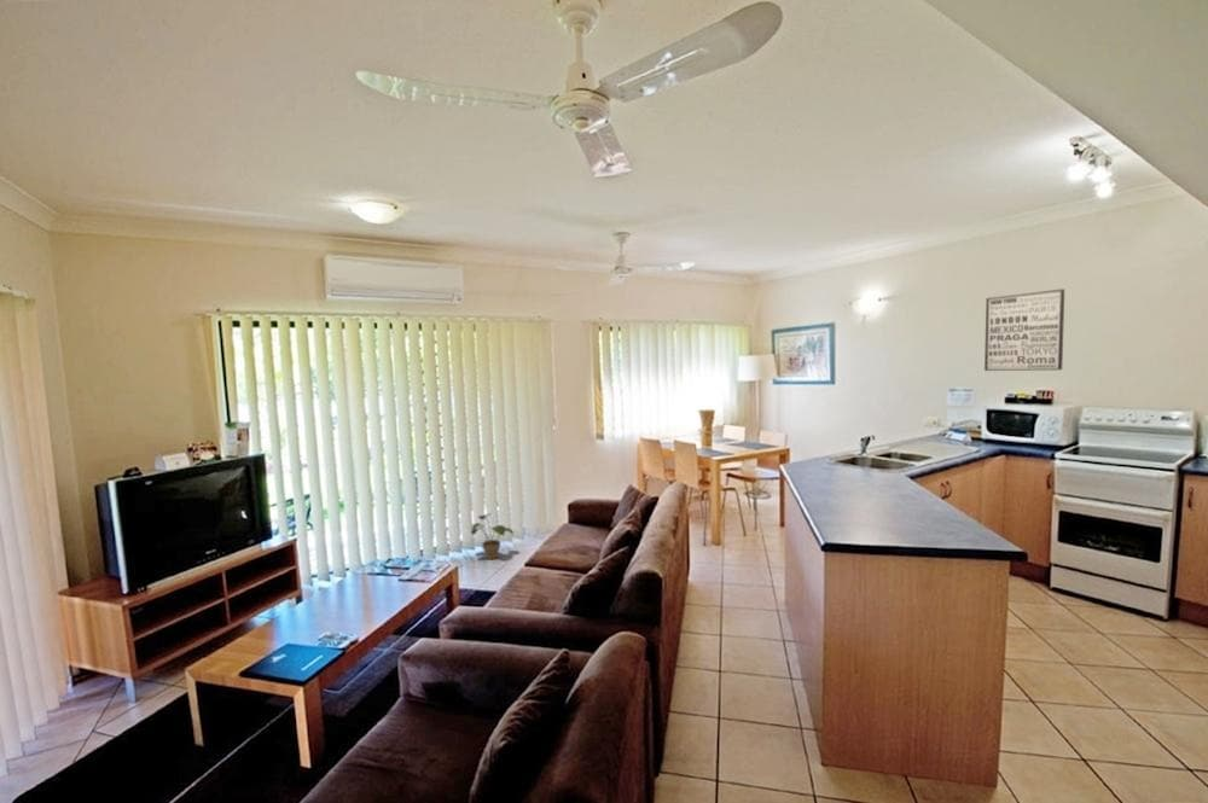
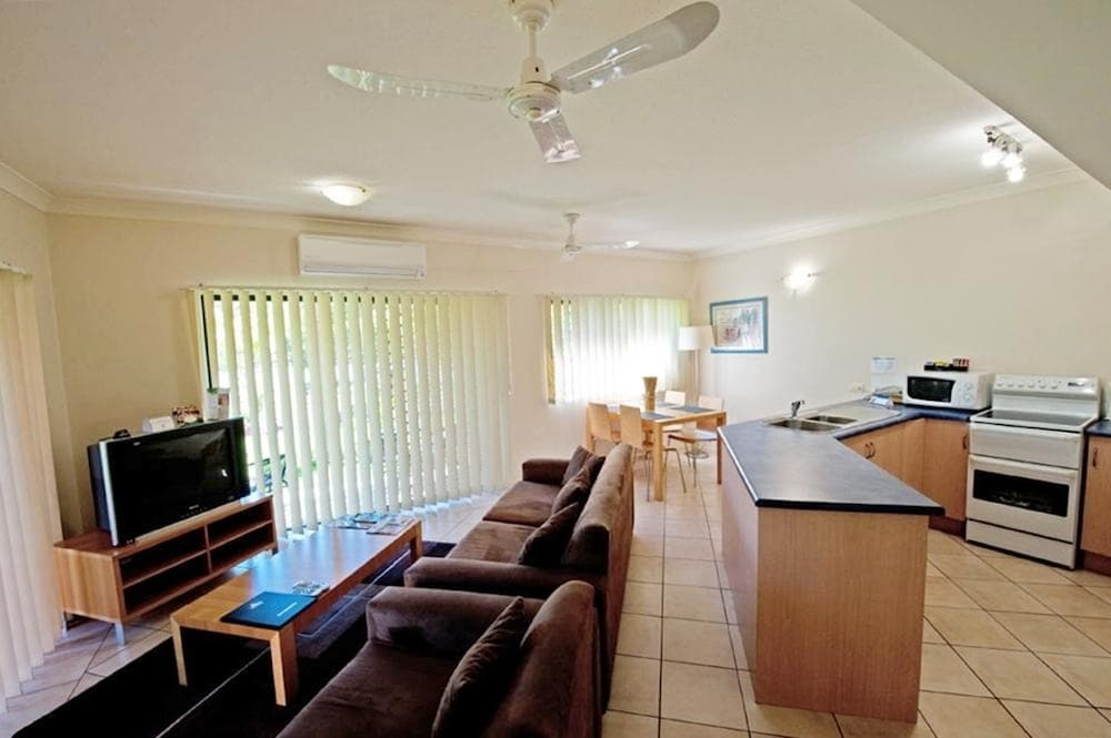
- potted plant (490, 537)
- wall art (1022, 332)
